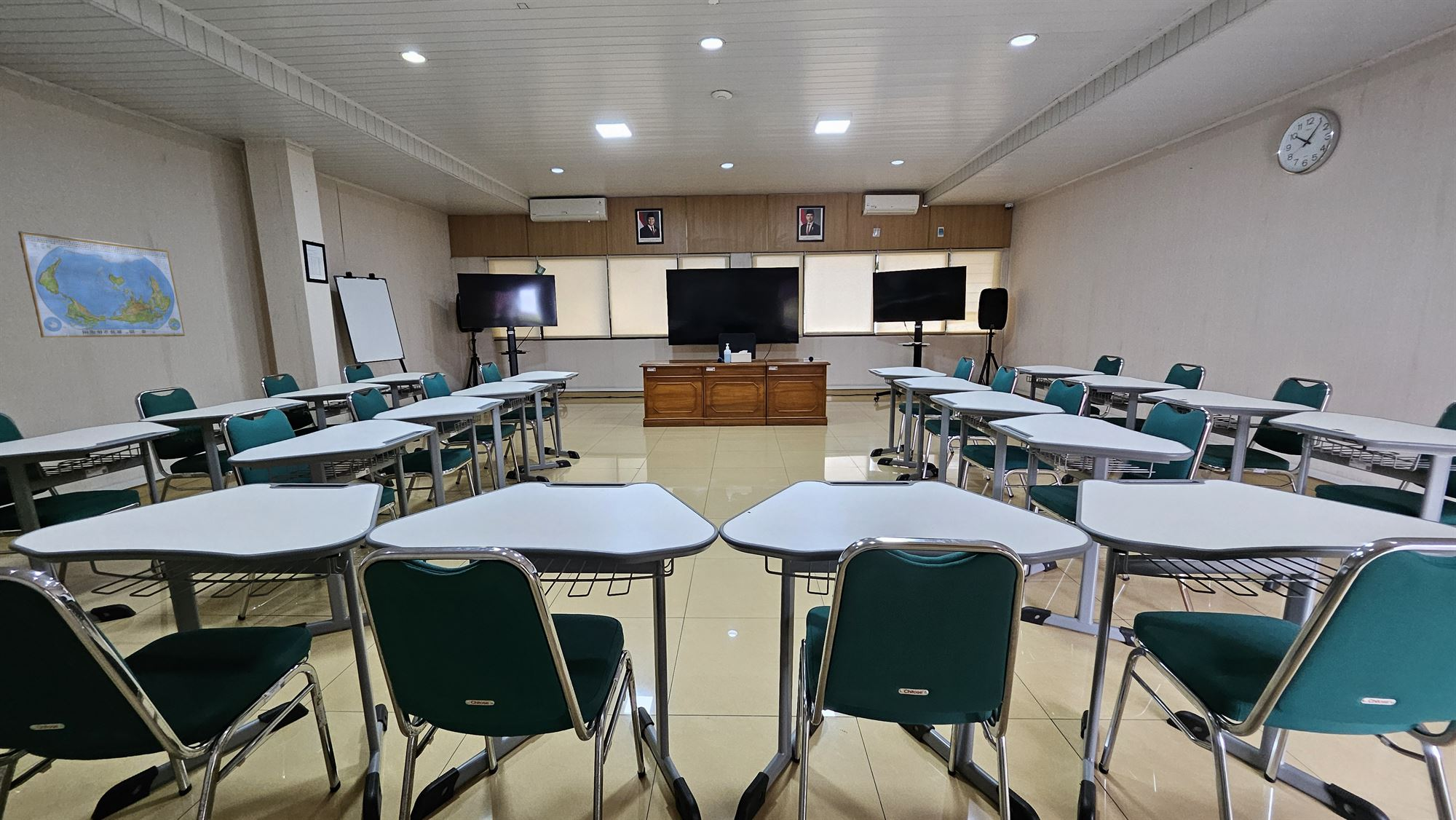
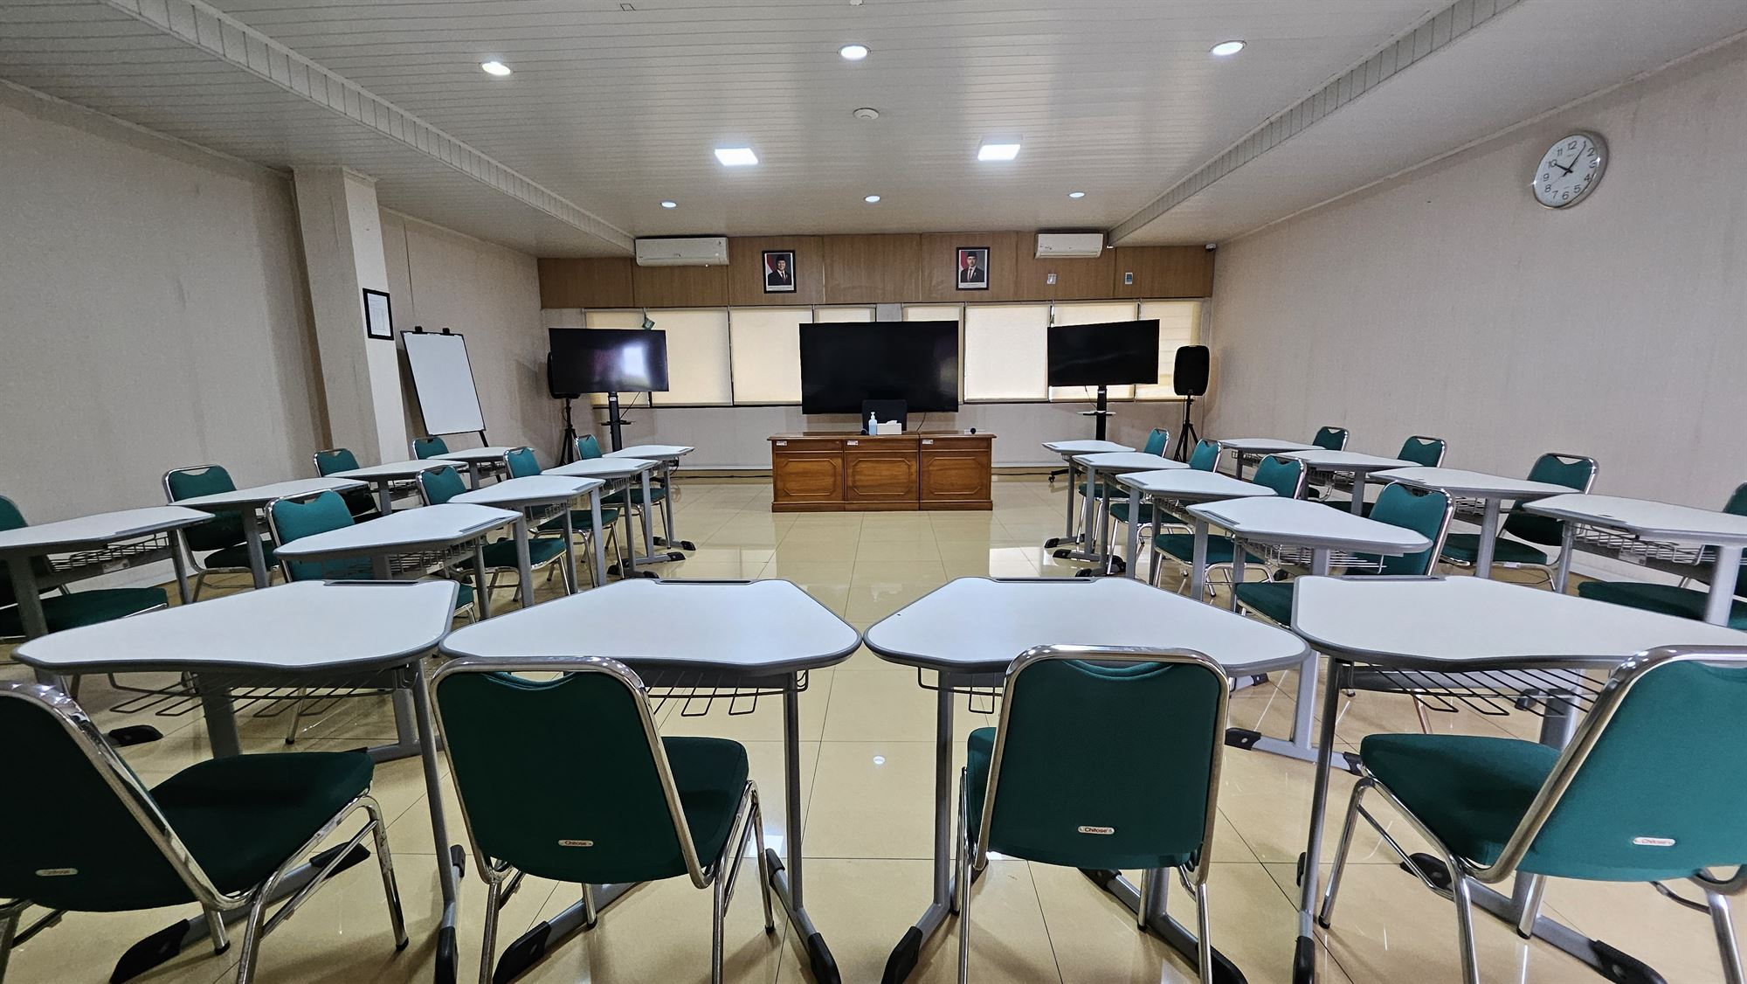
- world map (111, 290)
